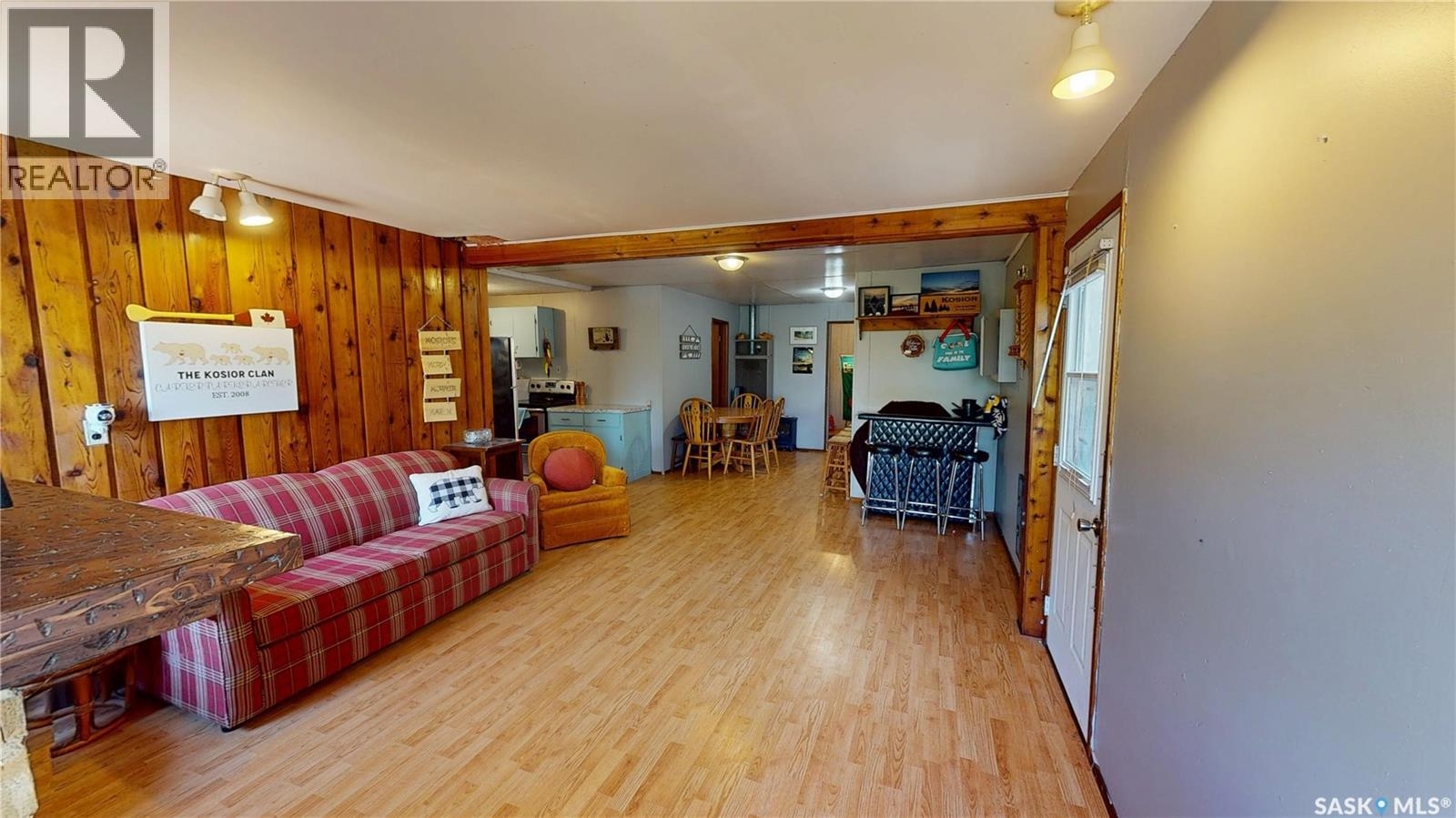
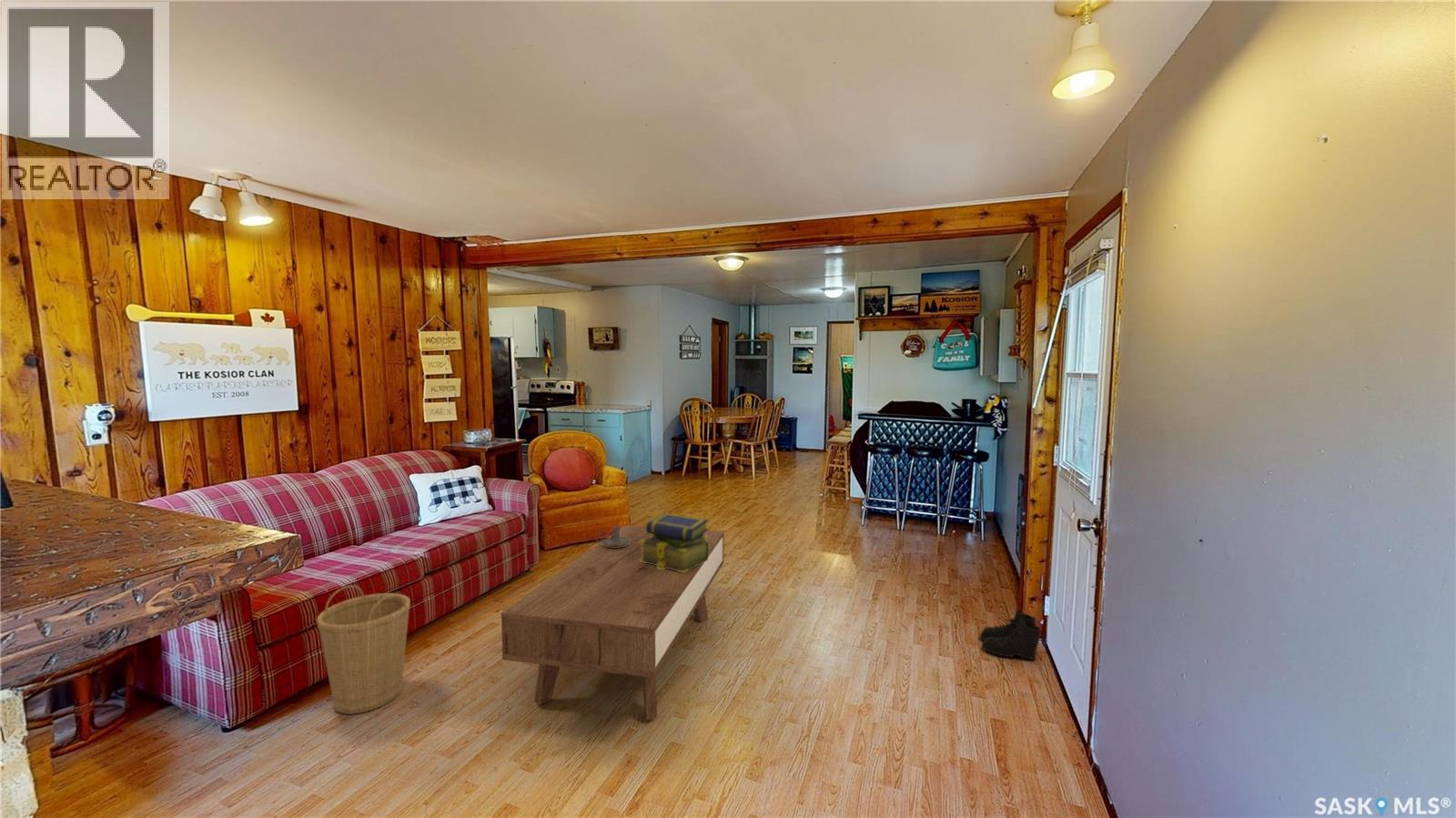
+ boots (1009, 630)
+ candle holder (612, 536)
+ stack of books (677, 540)
+ coffee table (632, 609)
+ basket (367, 643)
